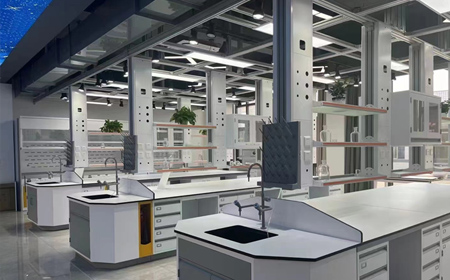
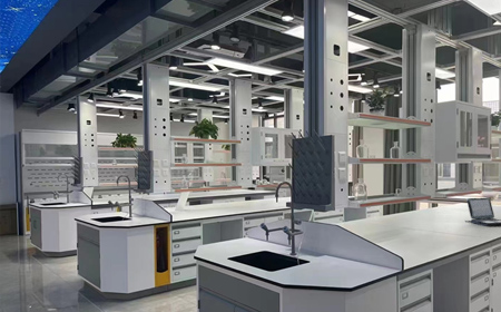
+ laptop (487, 211)
